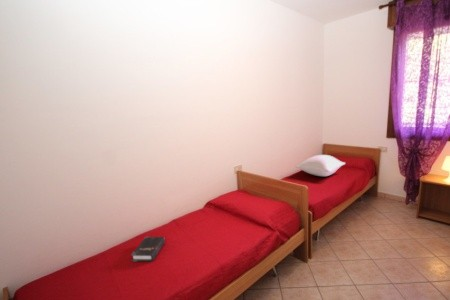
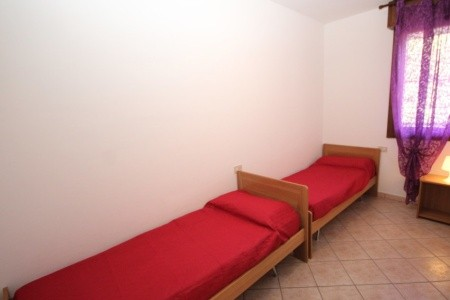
- hardback book (149, 248)
- pillow (320, 165)
